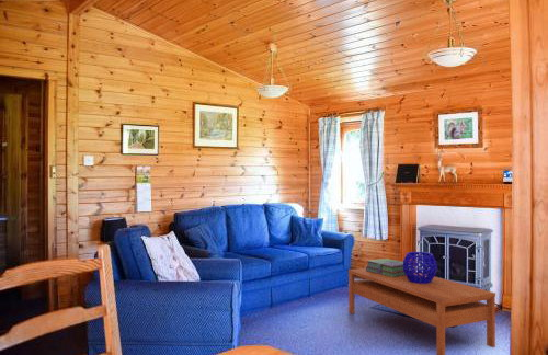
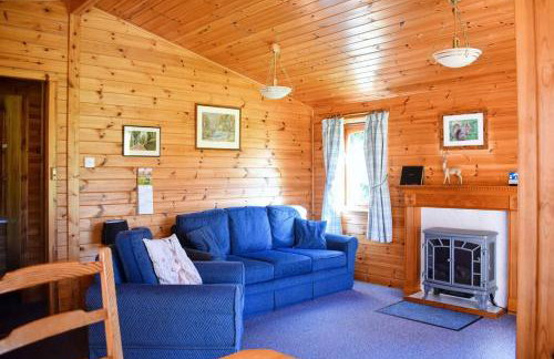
- coffee table (413, 304)
- decorative bowl (420, 266)
- stack of books (389, 266)
